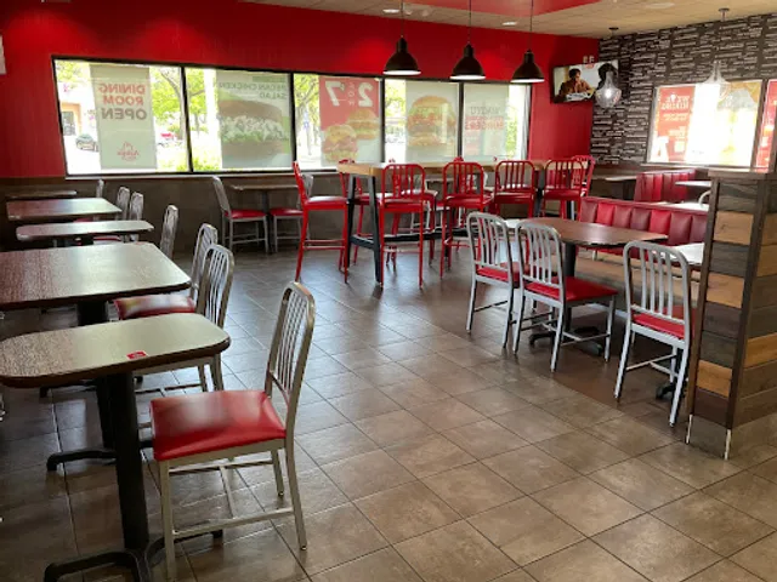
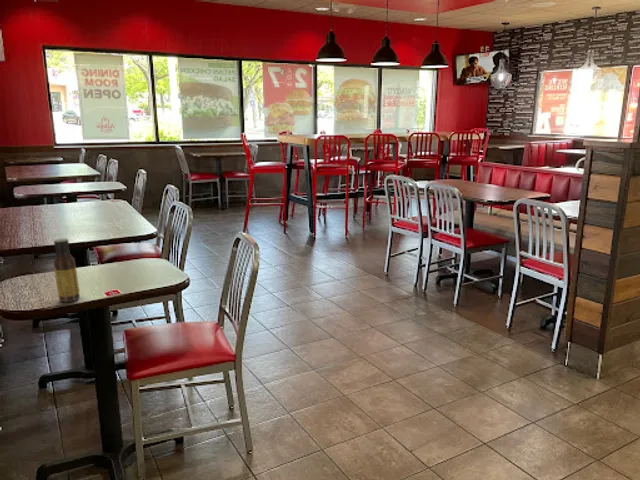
+ sauce bottle (65, 269)
